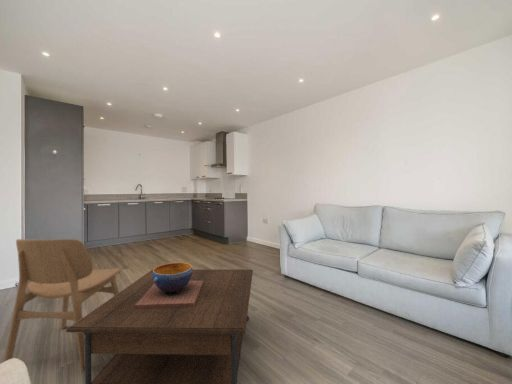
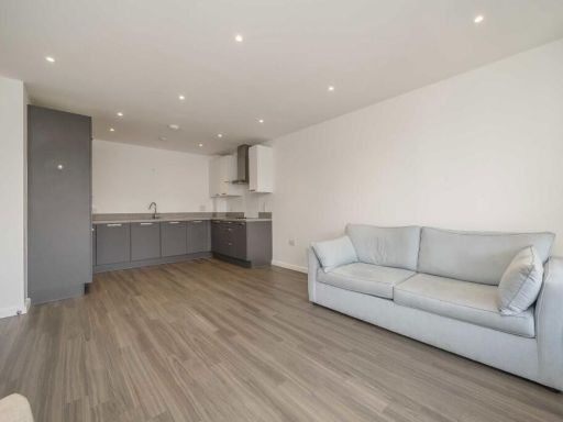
- dining chair (72, 289)
- coffee table (185, 320)
- decorative bowl (172, 280)
